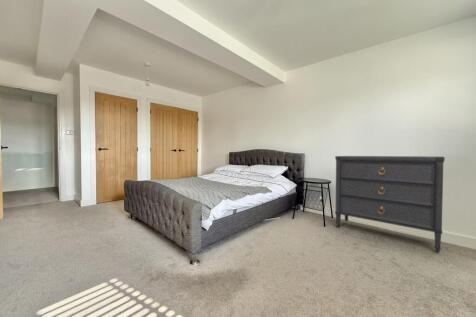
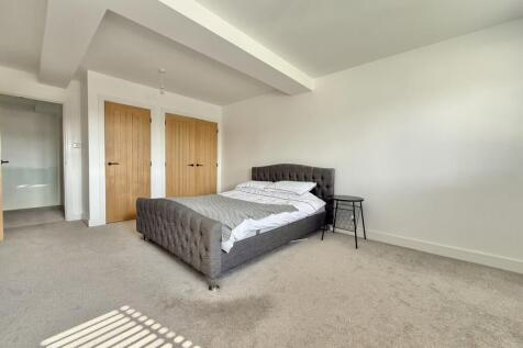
- dresser (384, 195)
